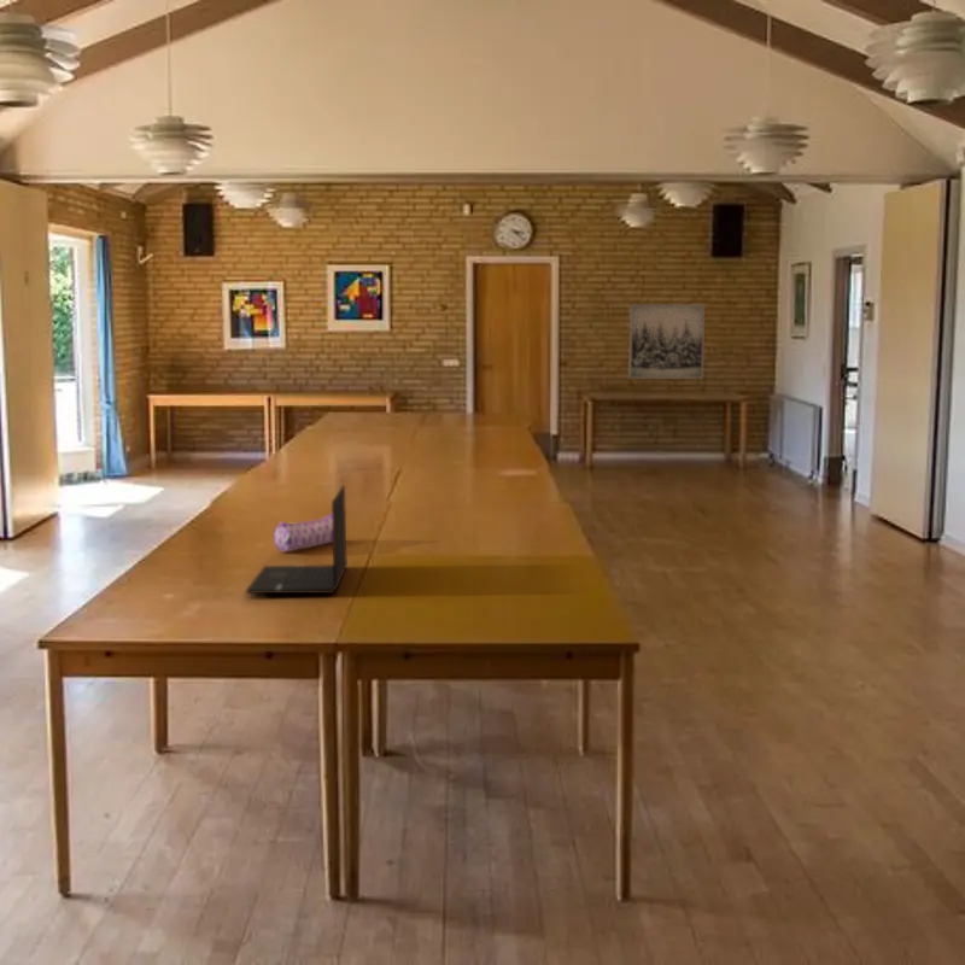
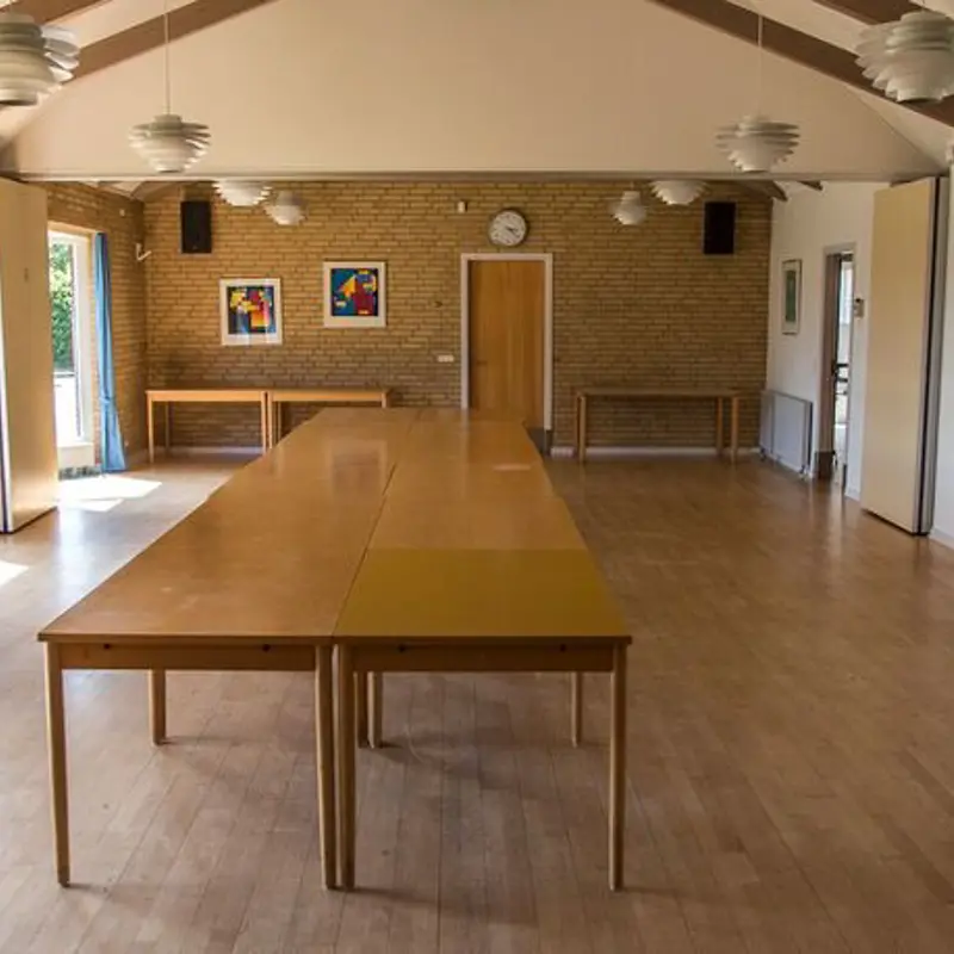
- pencil case (306, 532)
- laptop (297, 566)
- wall art (666, 341)
